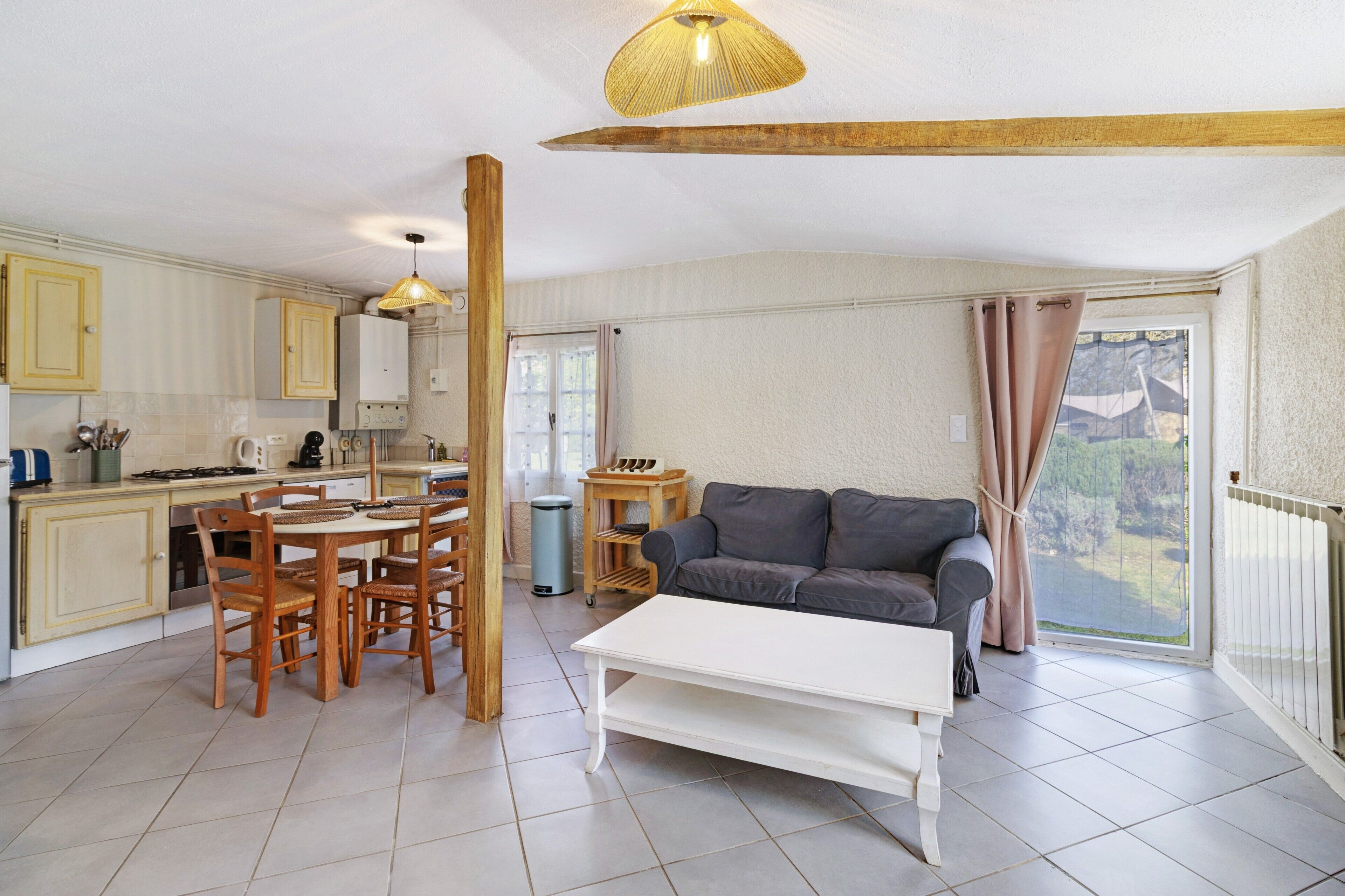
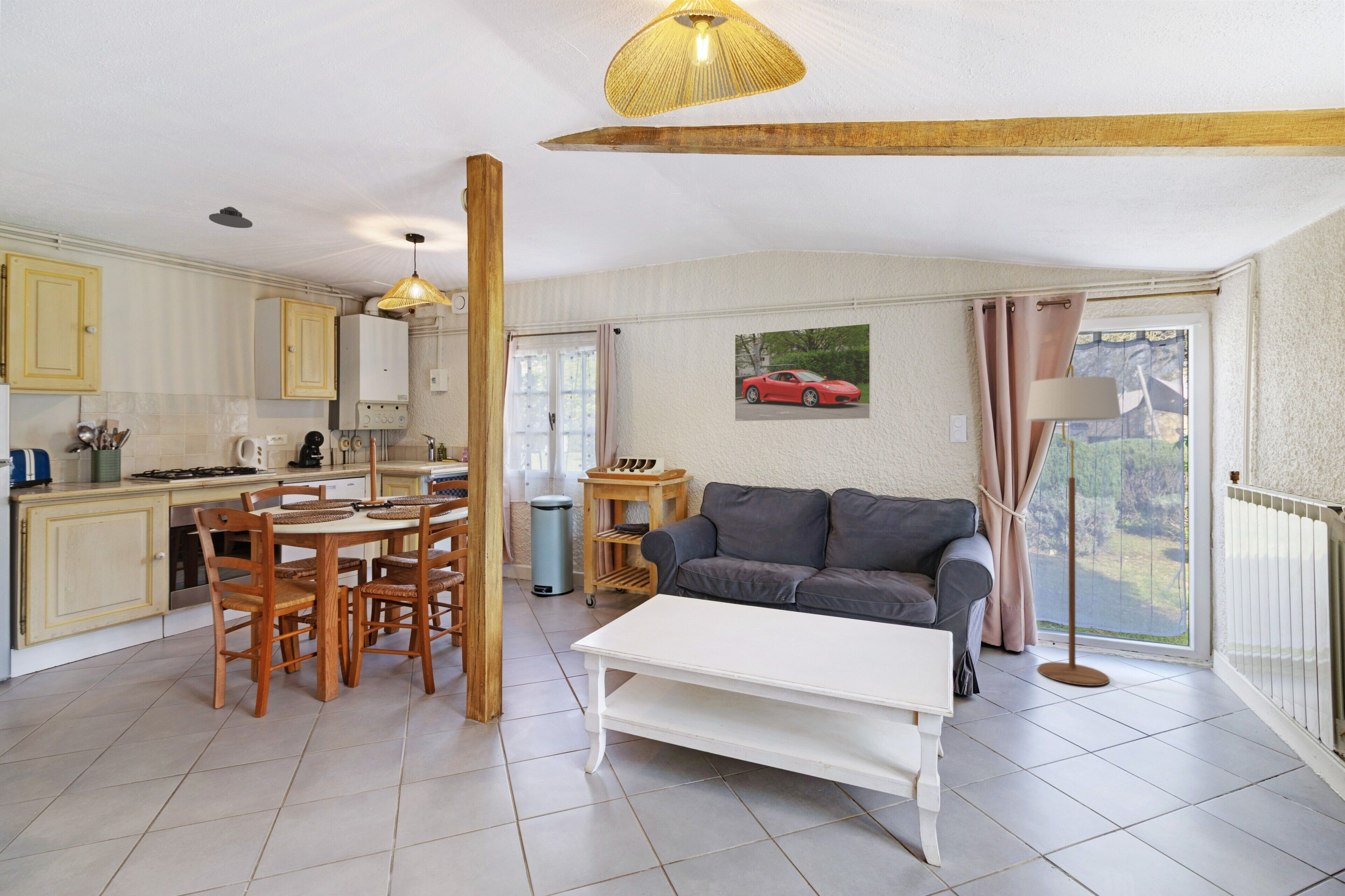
+ floor lamp (1071, 519)
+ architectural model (231, 214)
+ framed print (800, 375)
